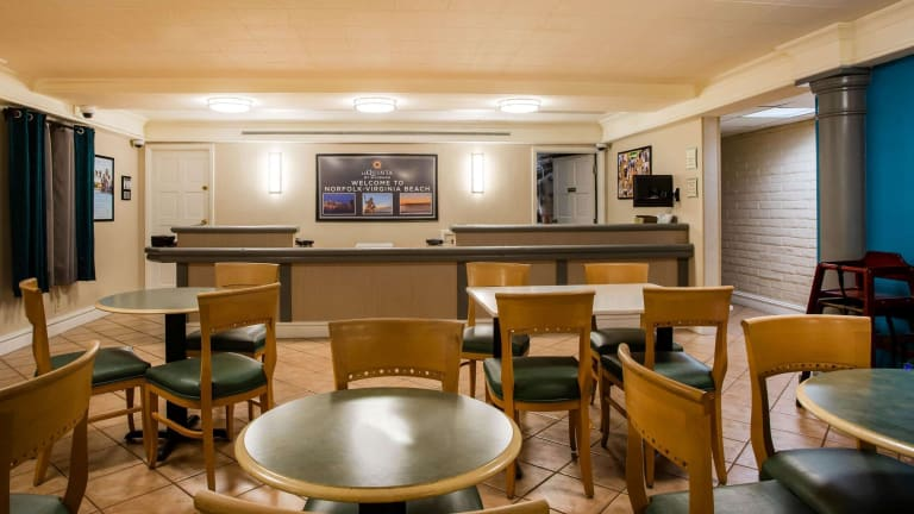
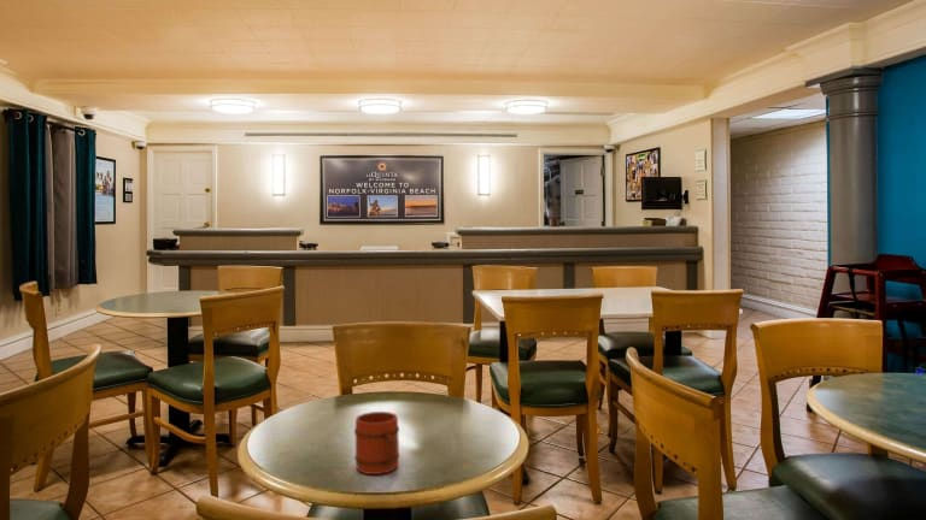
+ mug (380, 443)
